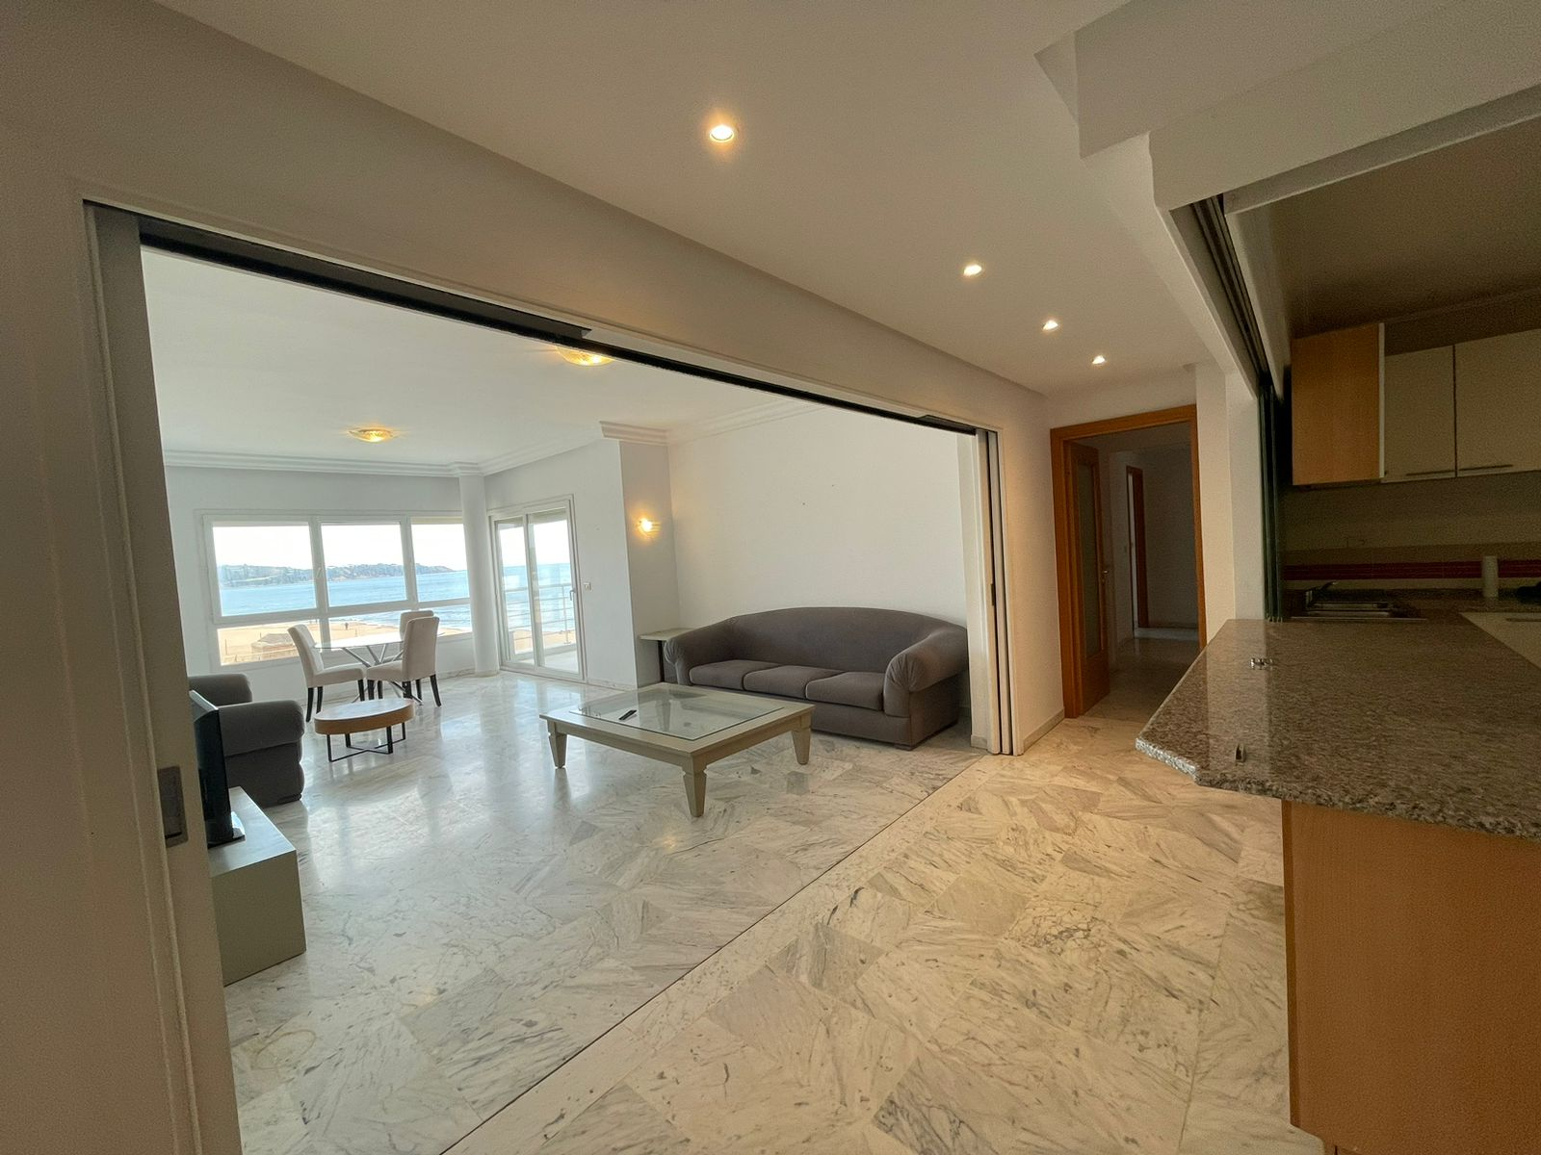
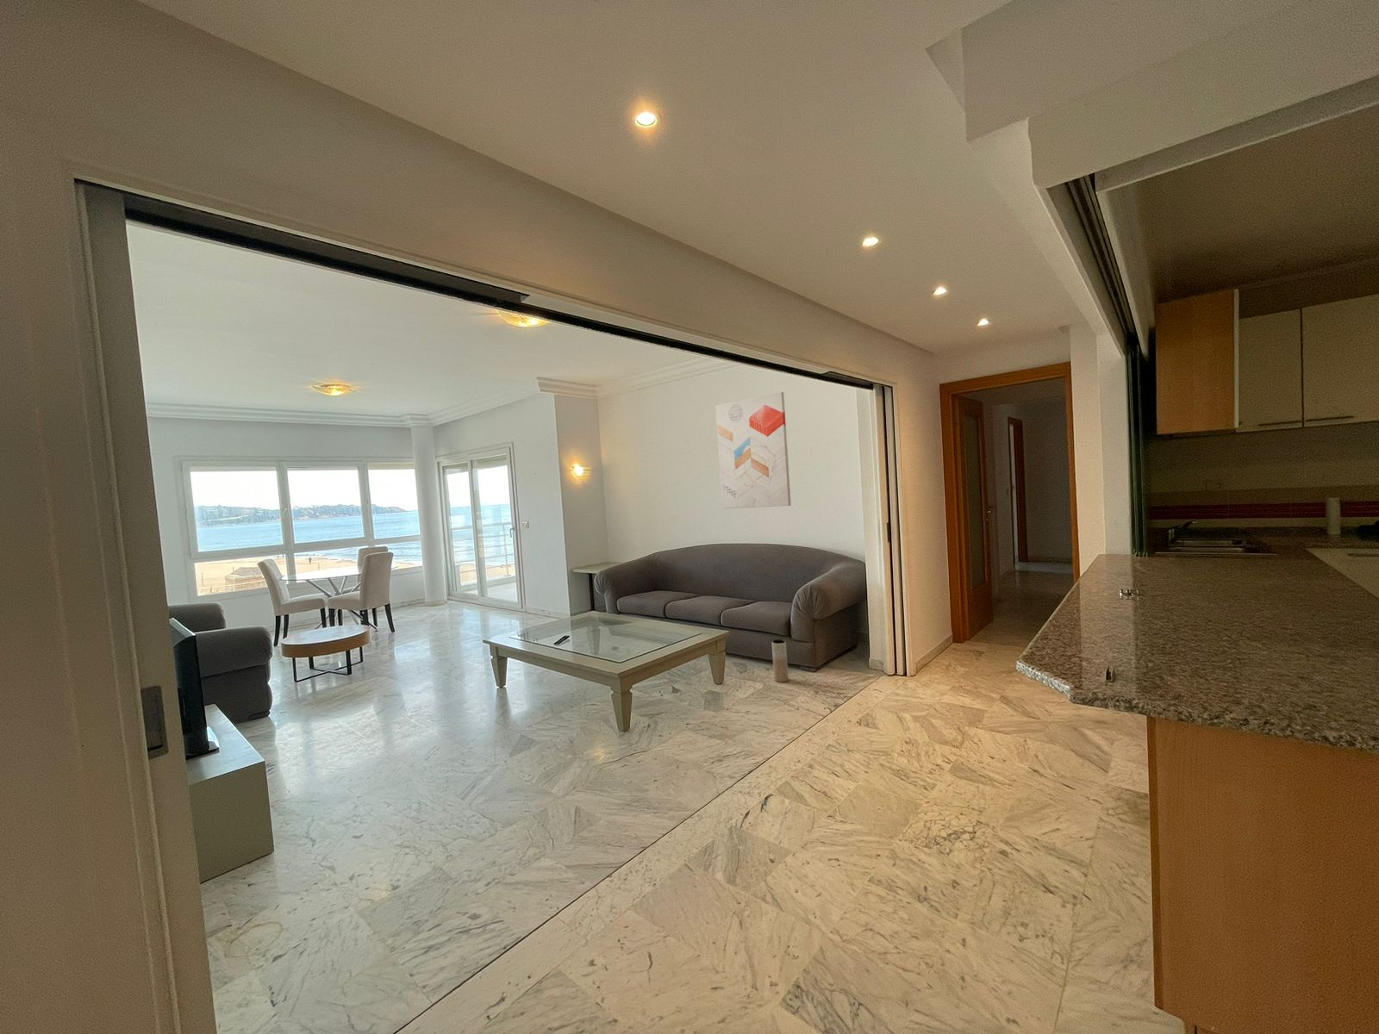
+ vase (780, 660)
+ wall art (751, 453)
